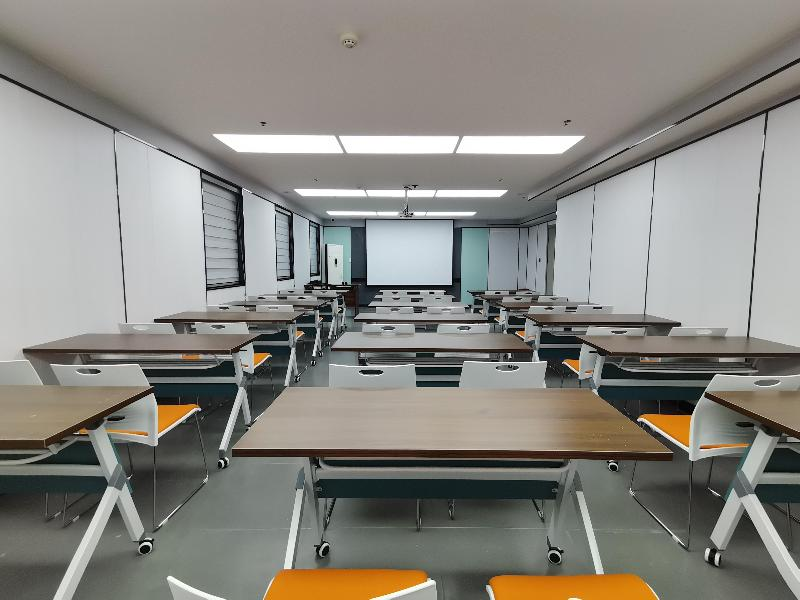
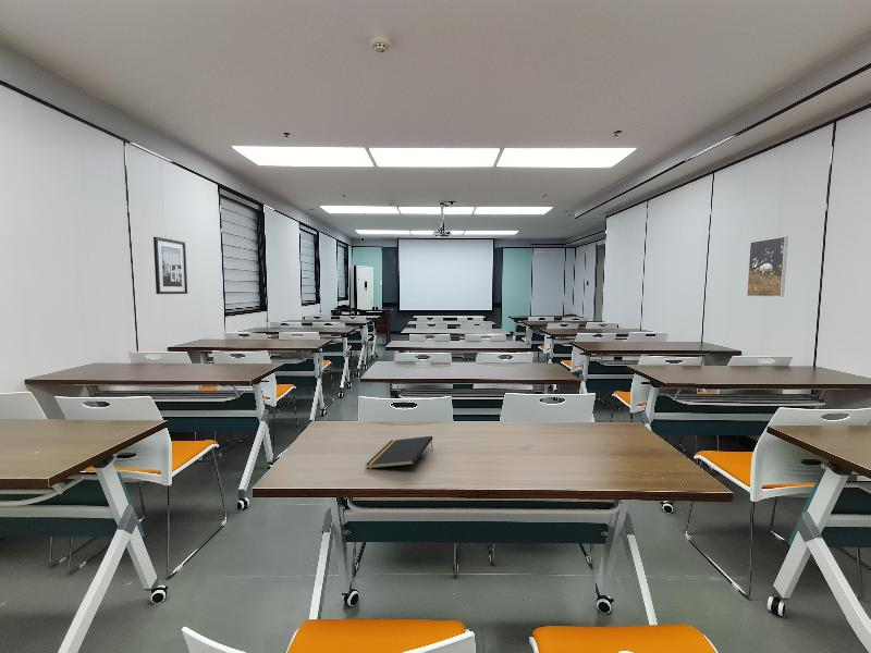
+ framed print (765, 268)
+ wall art (171, 267)
+ notepad (401, 451)
